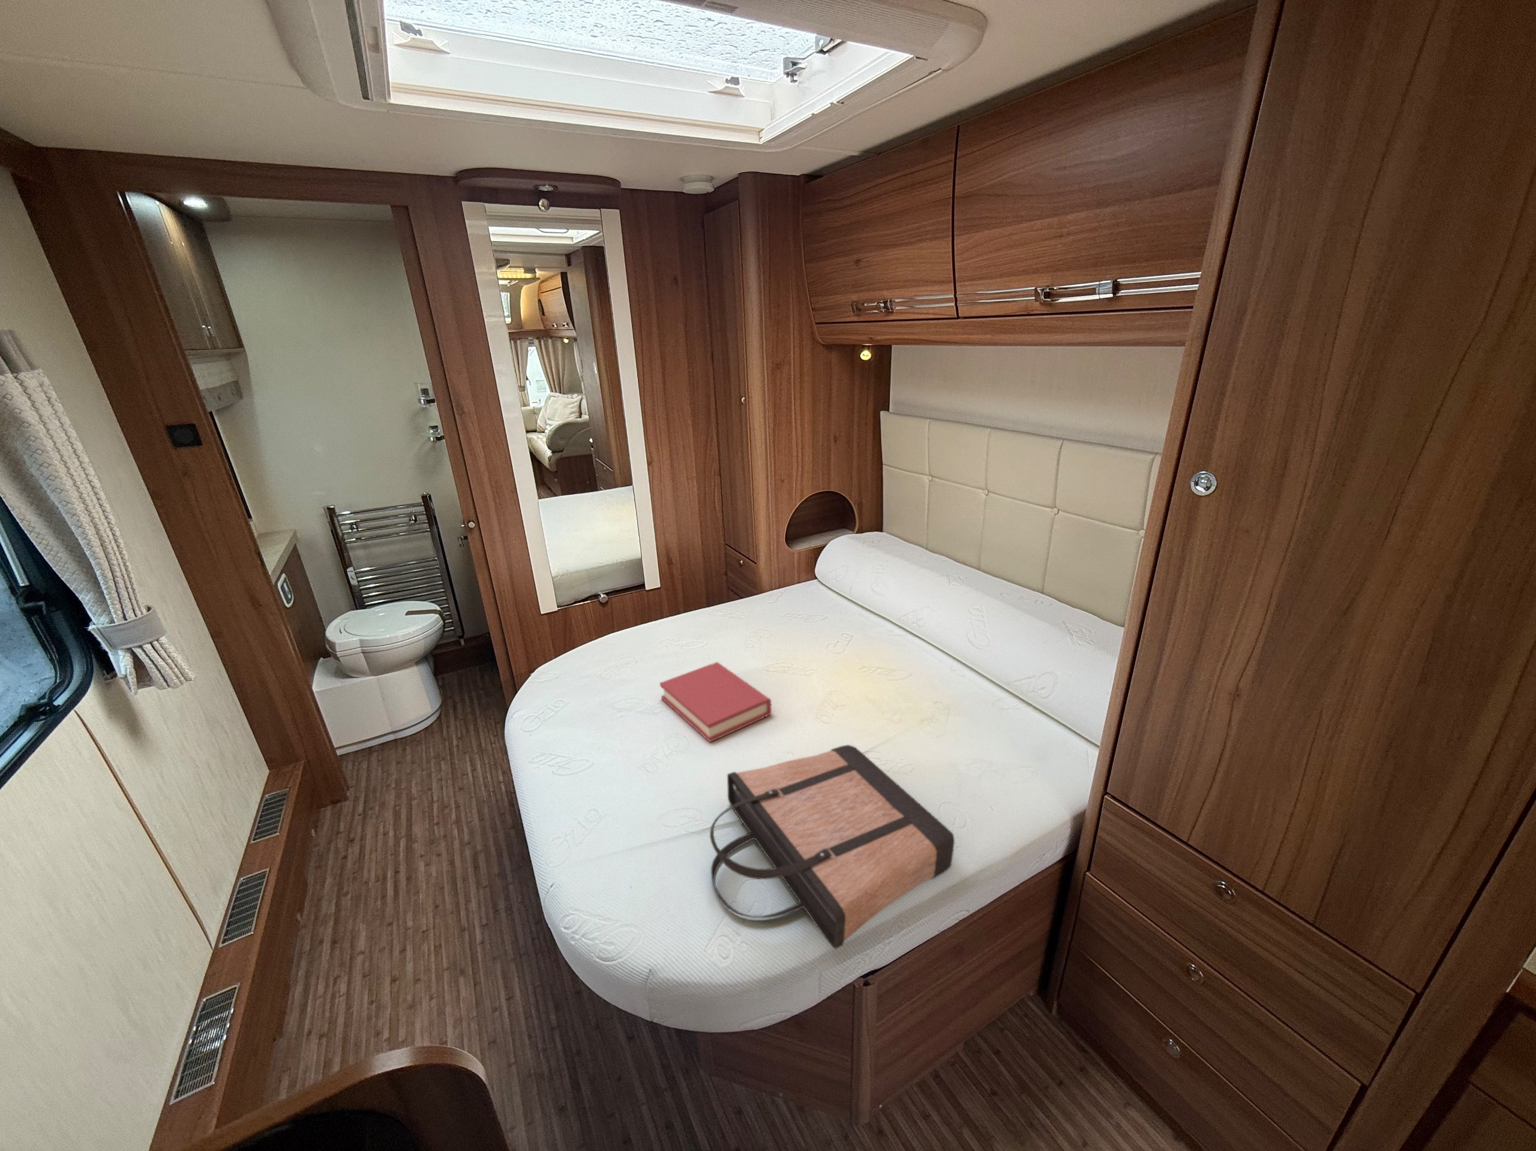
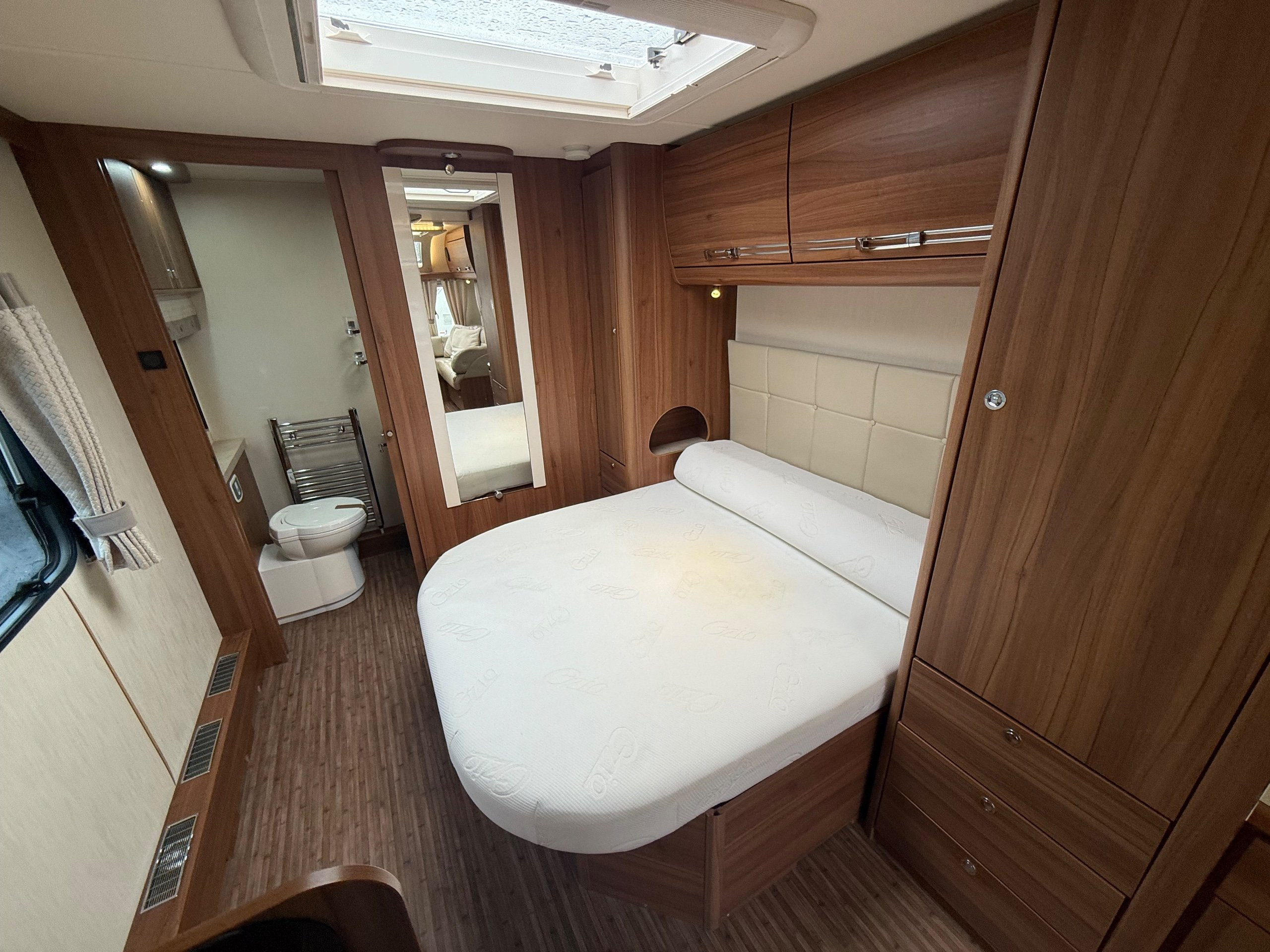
- hardback book (714, 699)
- shopping bag (815, 829)
